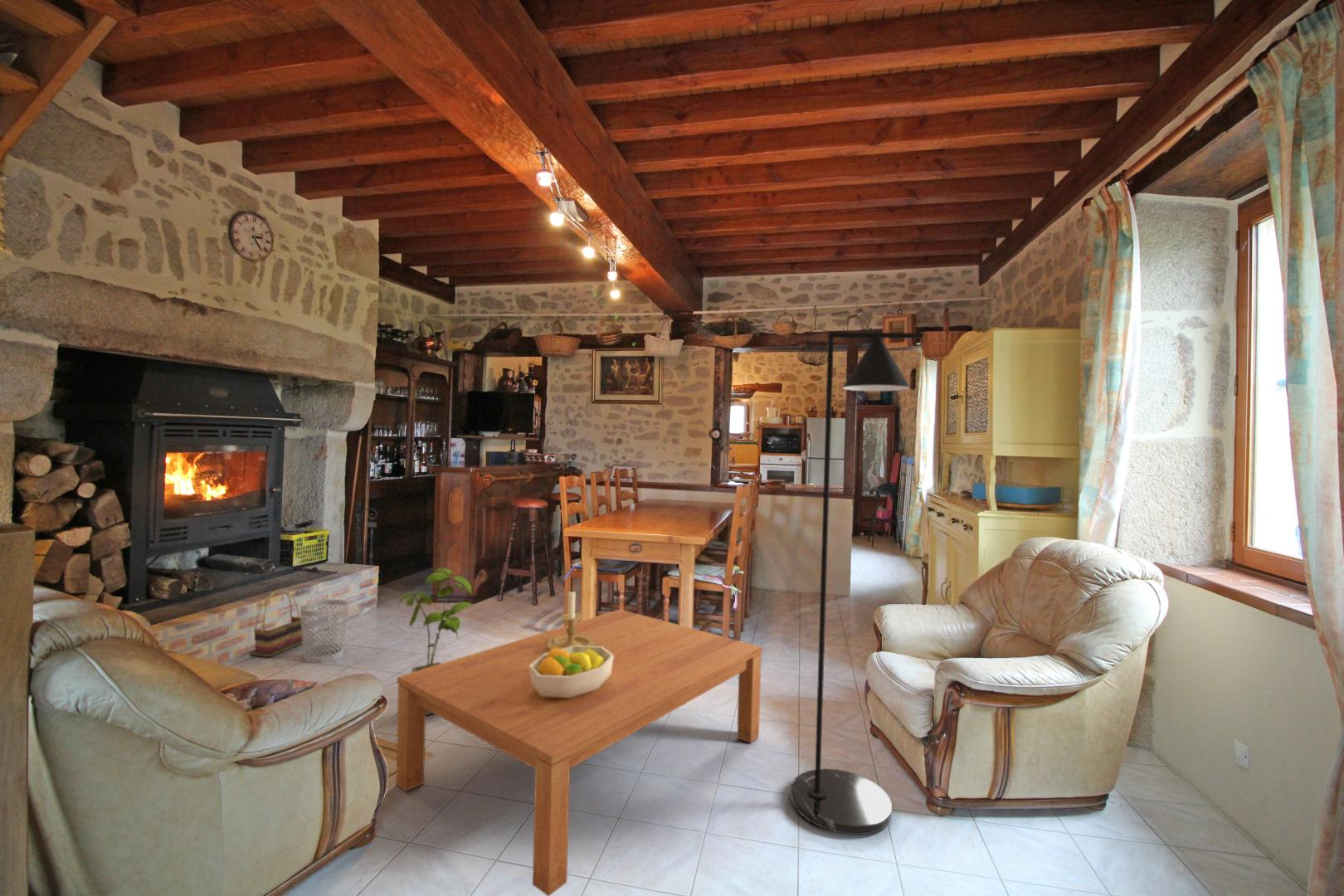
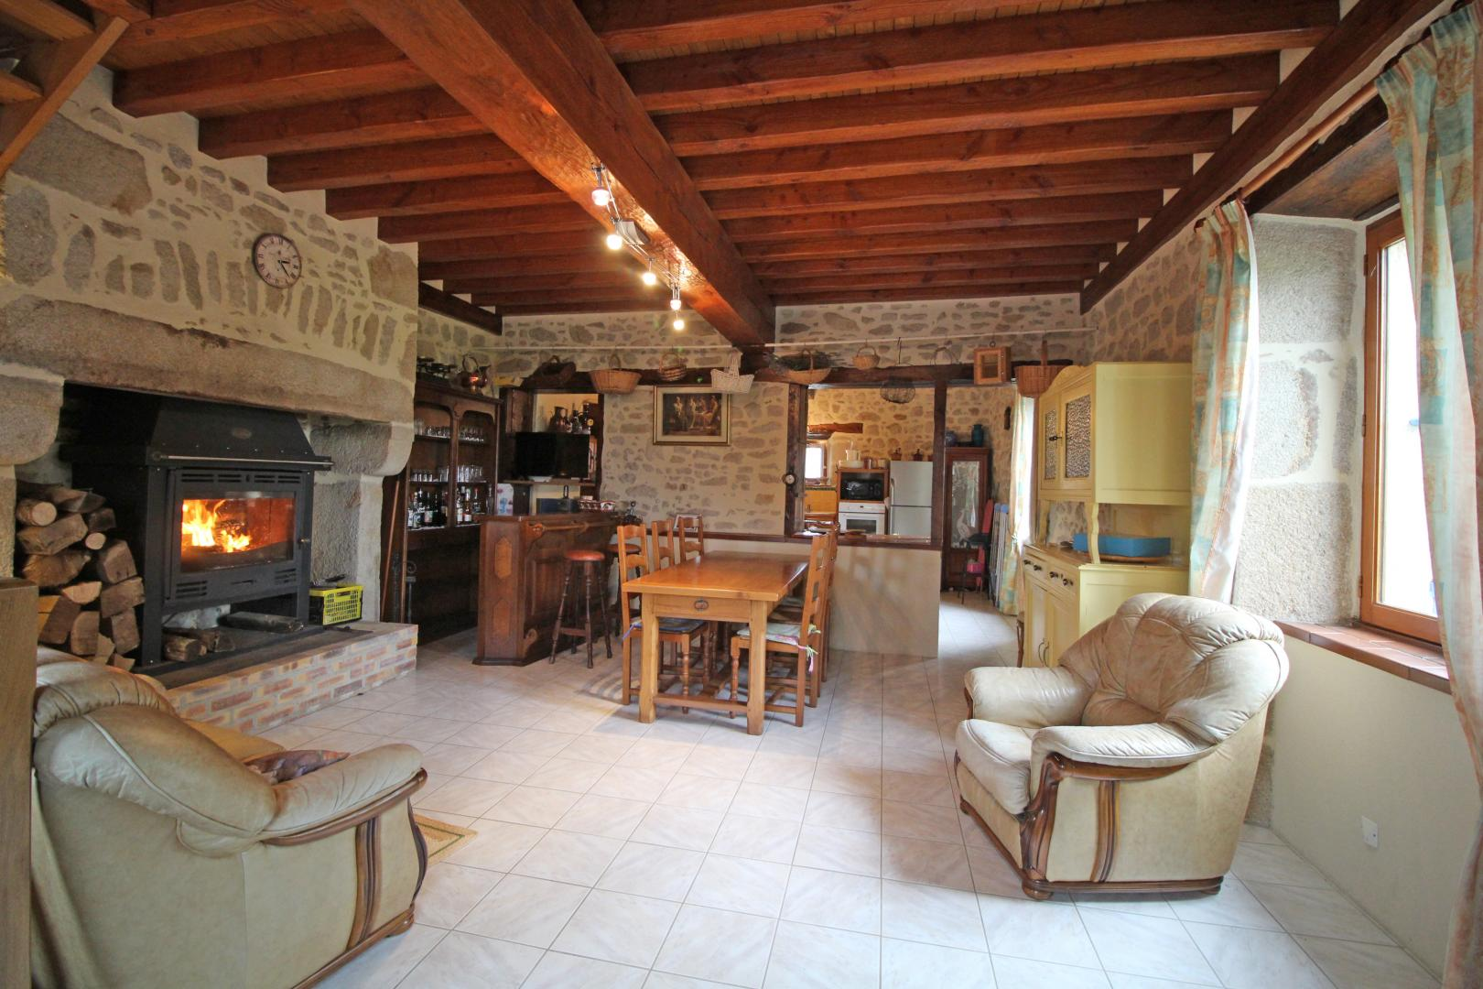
- candle holder (571, 618)
- fruit bowl (572, 666)
- basket (281, 626)
- coffee table (595, 709)
- house plant (440, 638)
- floor lamp (826, 569)
- wastebasket (324, 631)
